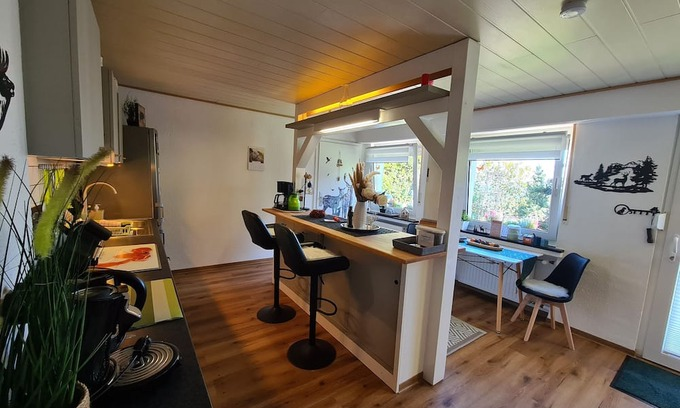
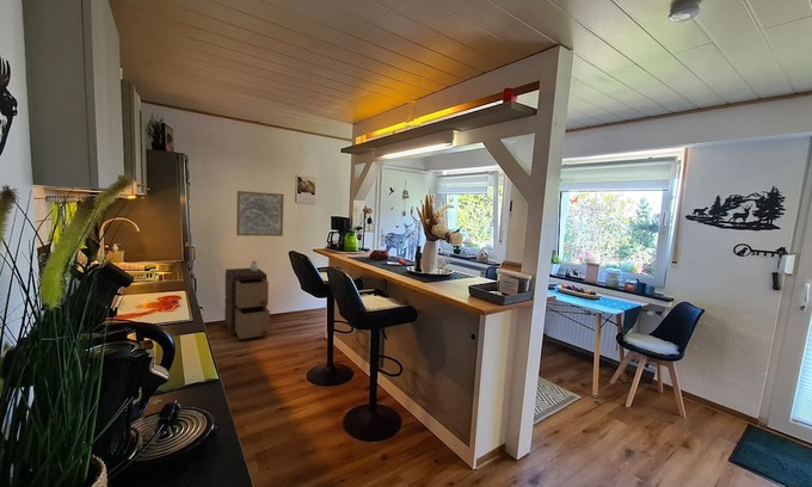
+ storage cabinet (248, 297)
+ wall art (260, 214)
